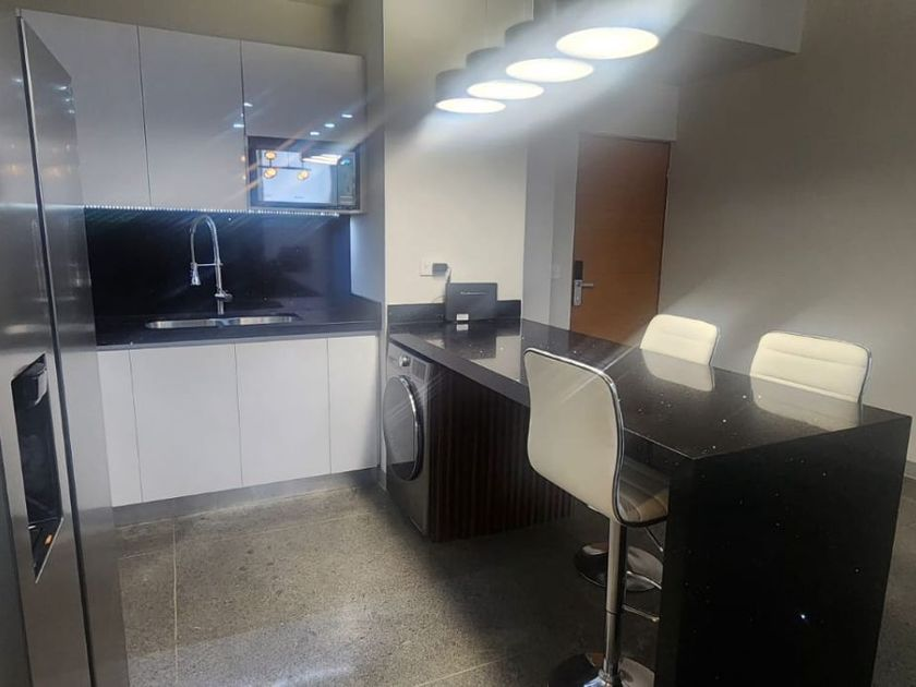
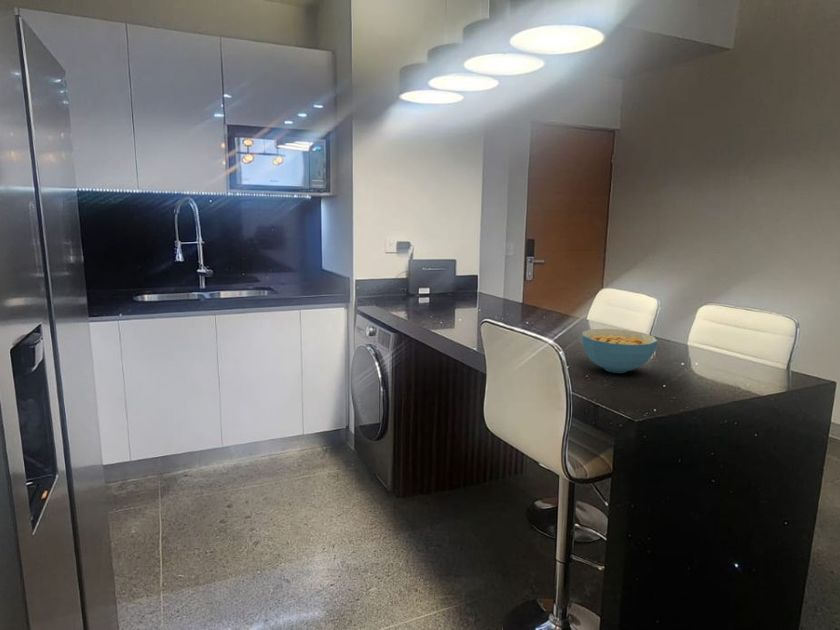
+ cereal bowl (617, 353)
